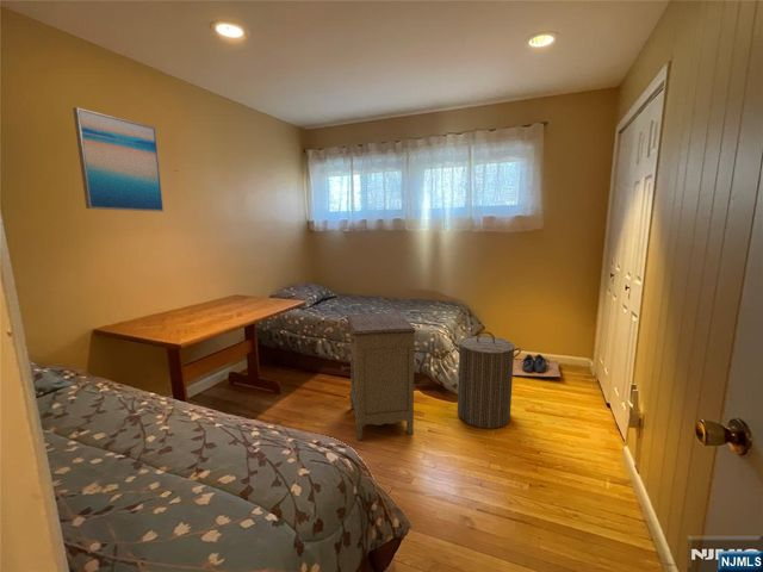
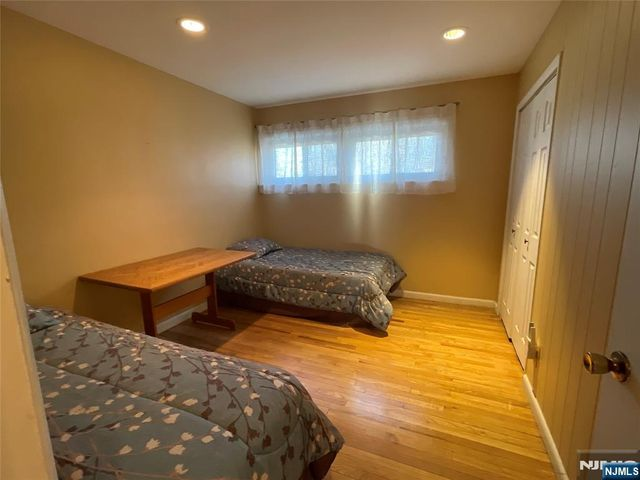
- wall art (123, 164)
- laundry hamper (484, 374)
- shoe (534, 362)
- nightstand (374, 372)
